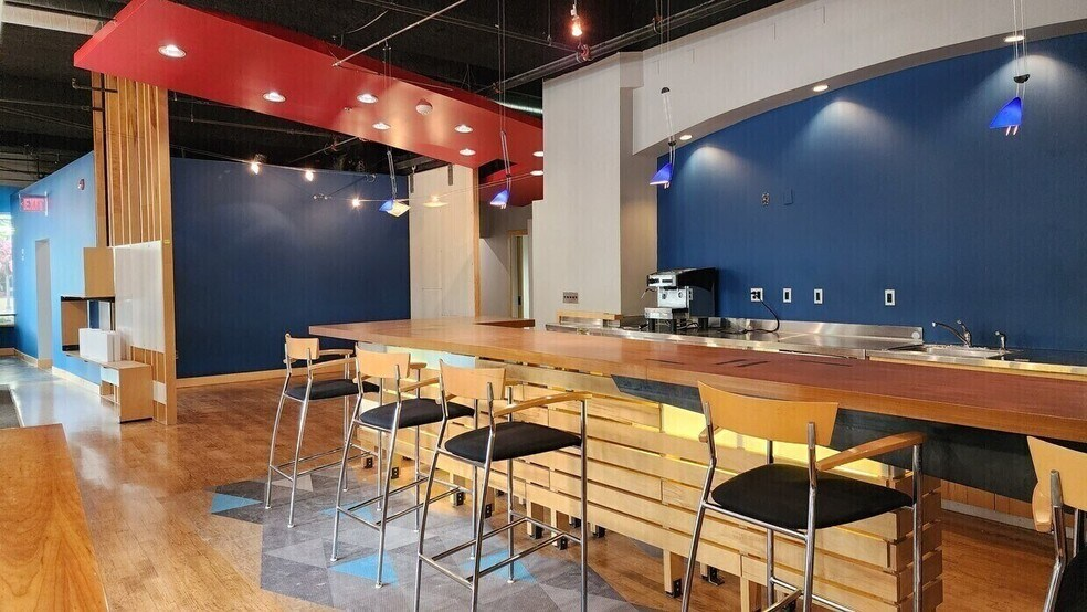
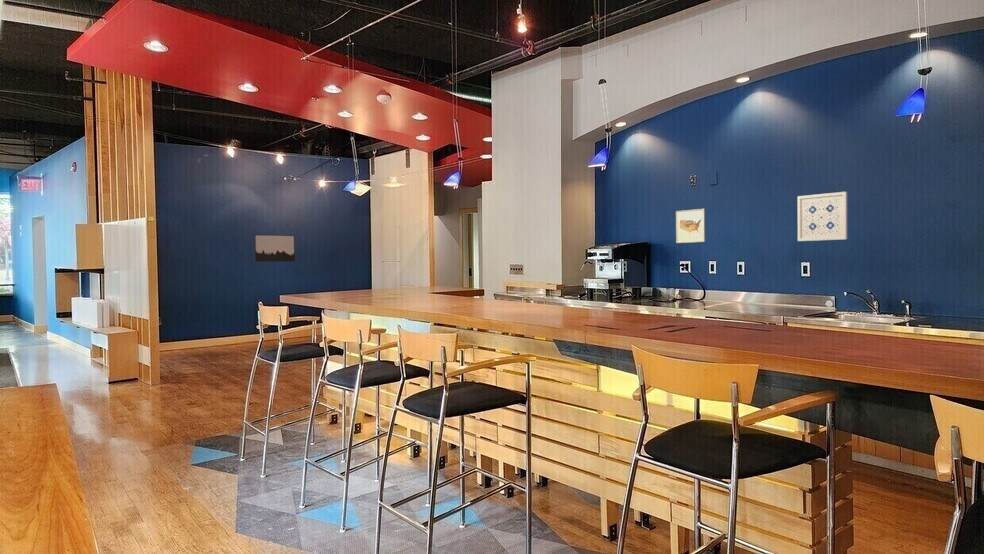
+ wall art (821, 217)
+ wall art (690, 226)
+ wall art (275, 248)
